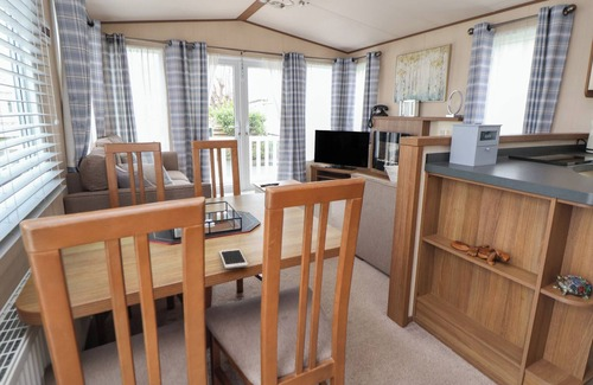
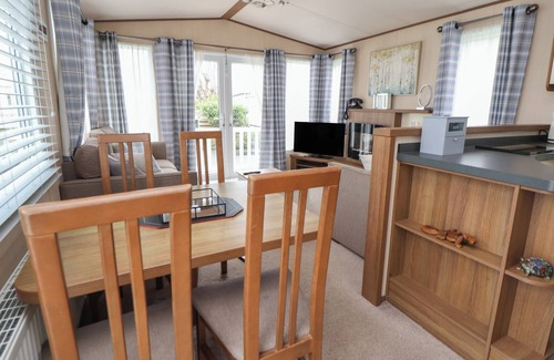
- cell phone (232, 257)
